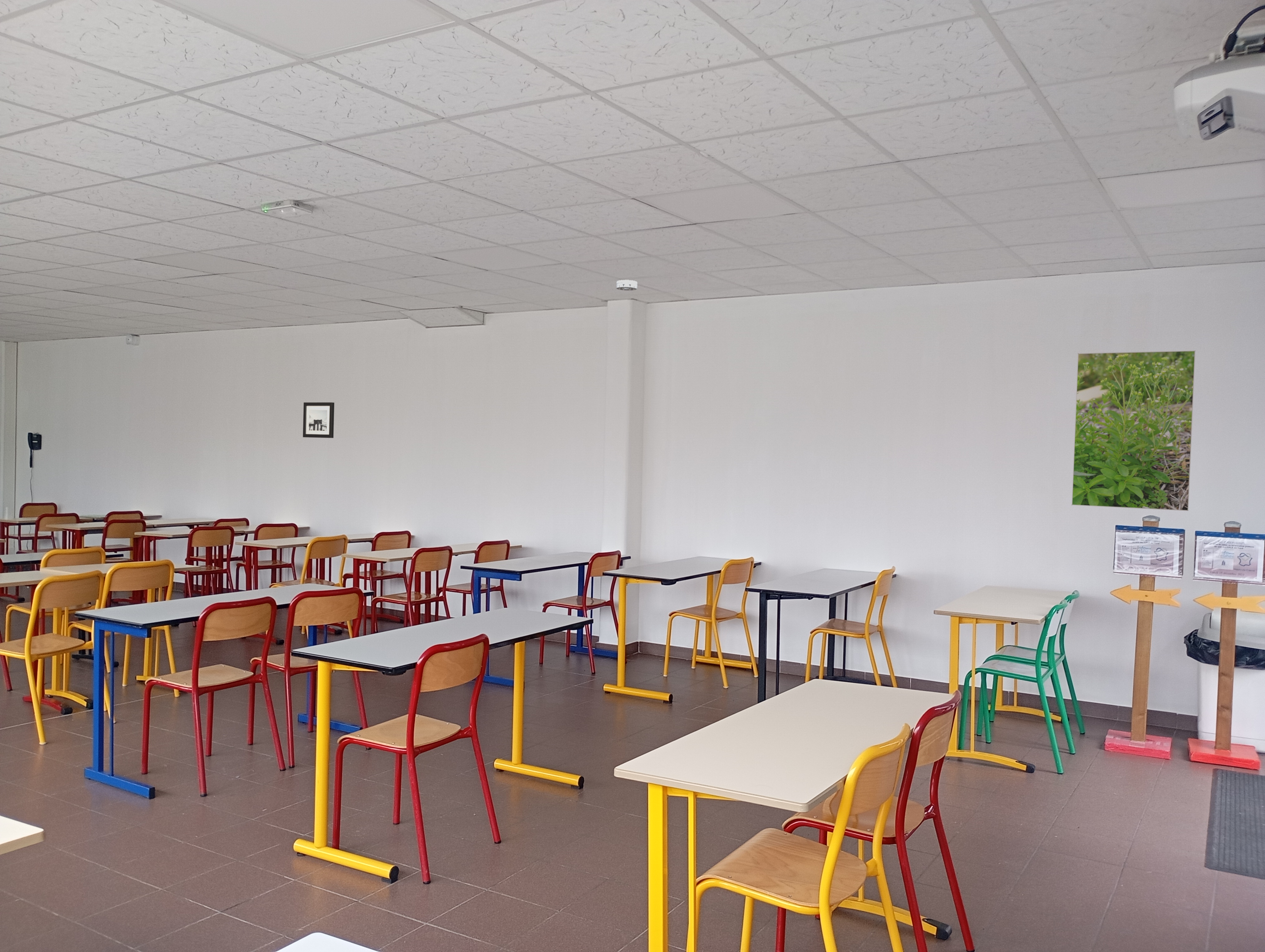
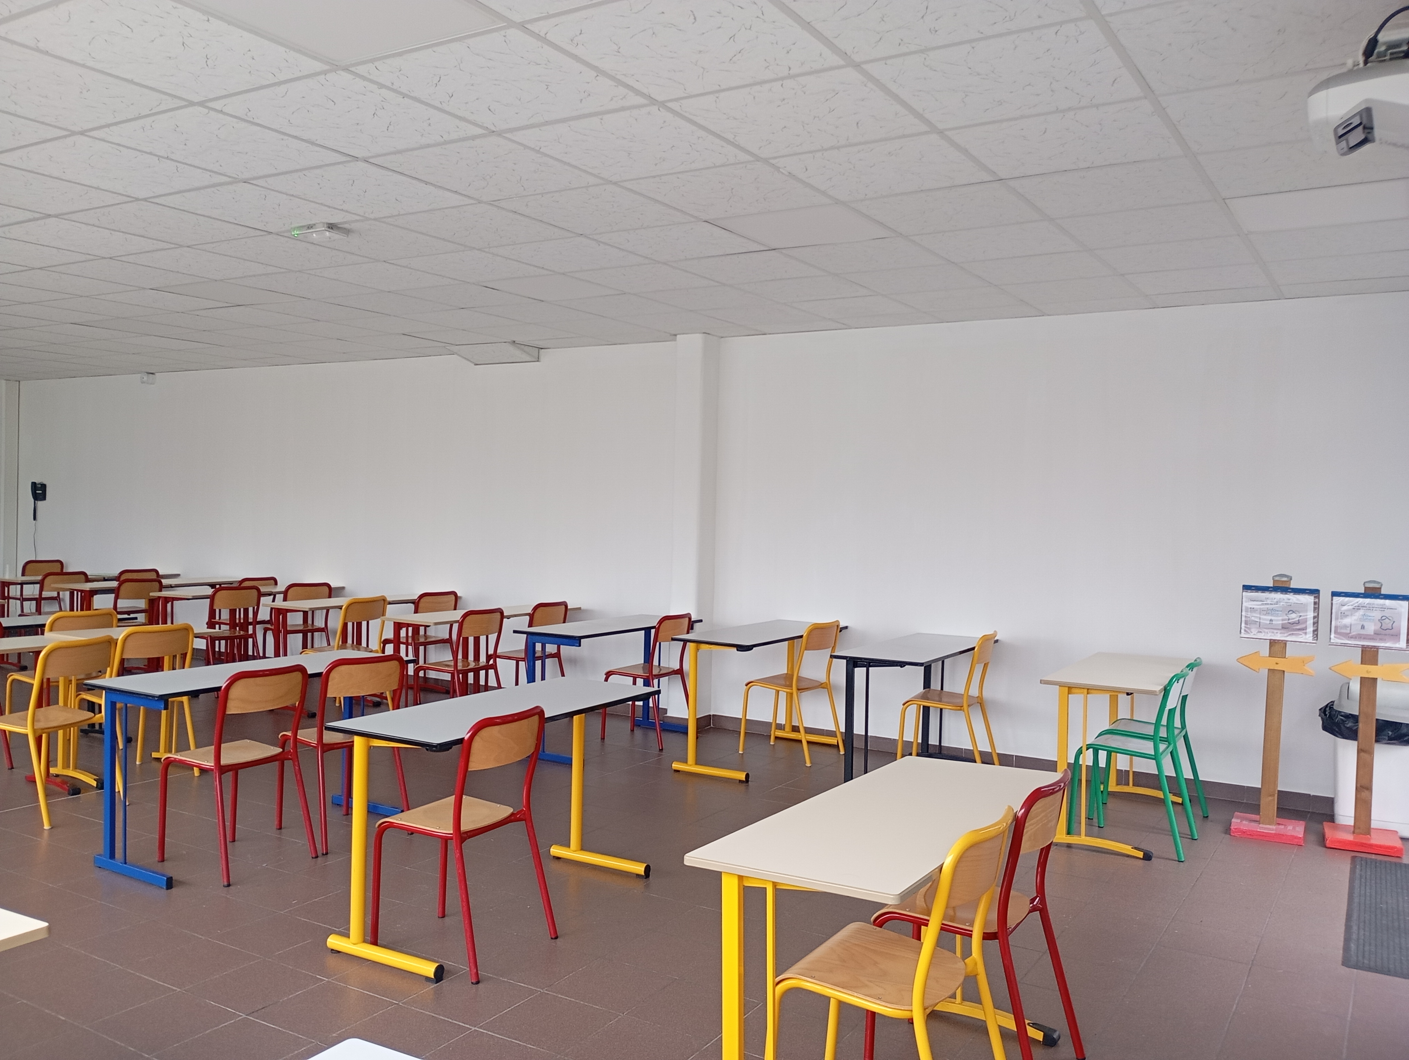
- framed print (1132, 430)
- wall art (318, 420)
- smoke detector (627, 285)
